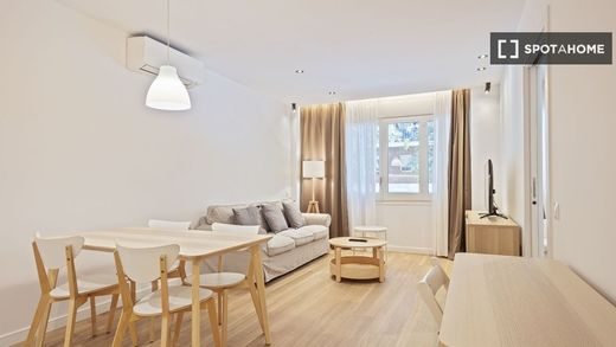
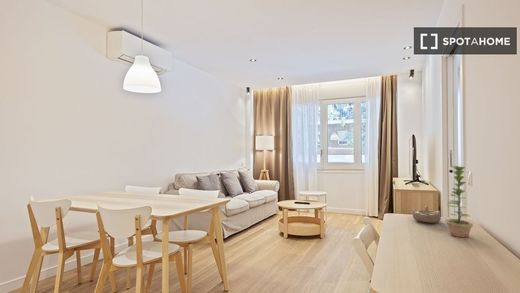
+ plant (459, 201)
+ bowl (426, 214)
